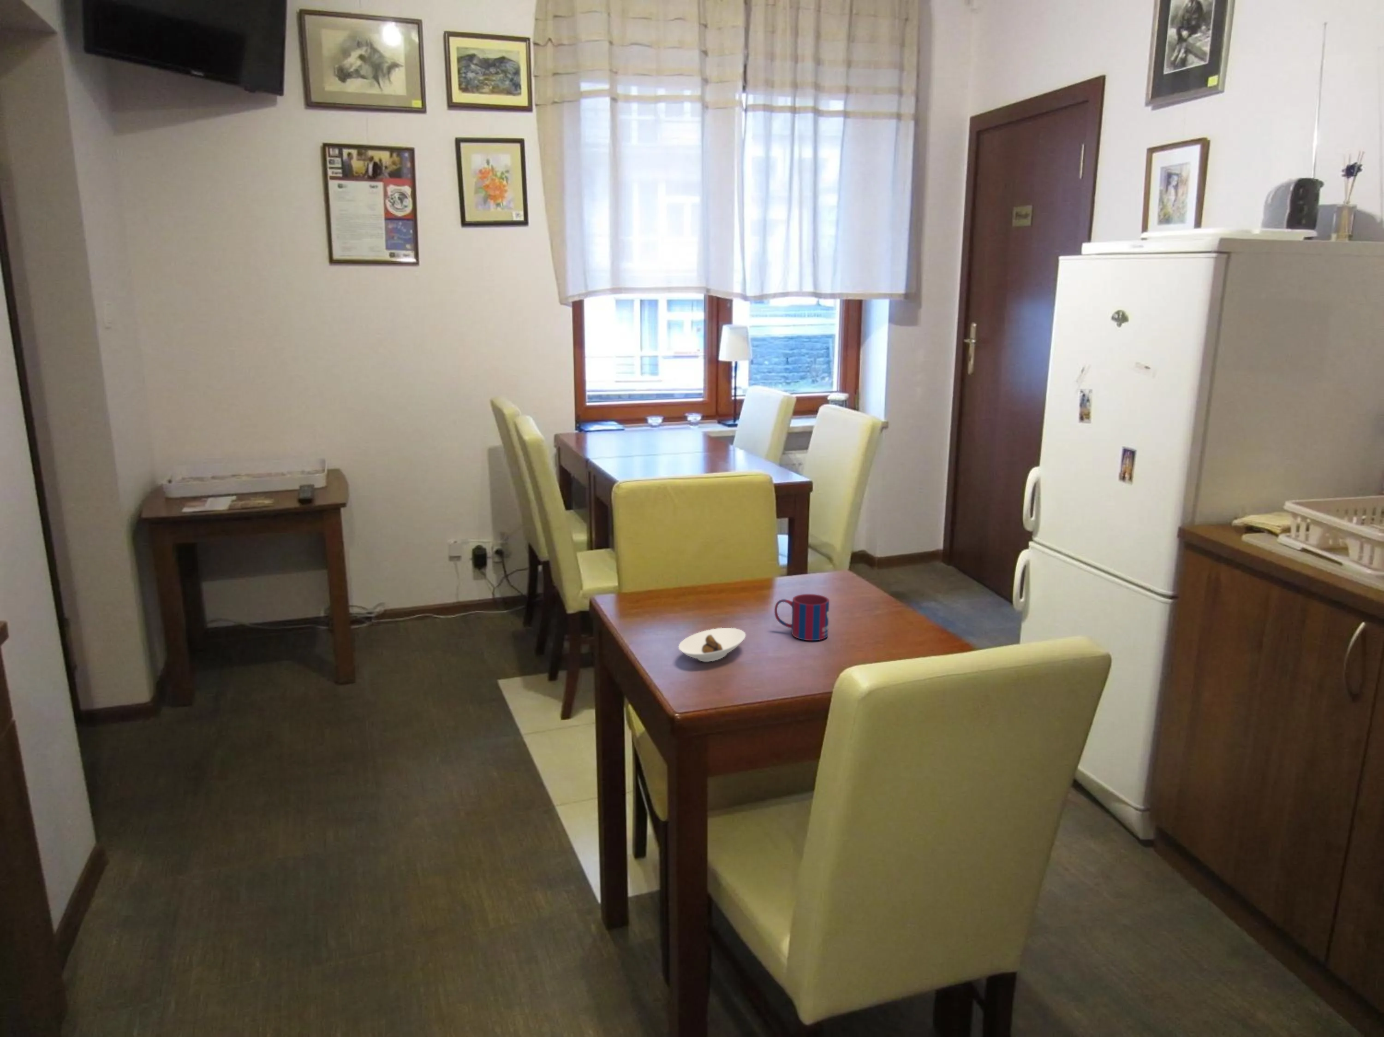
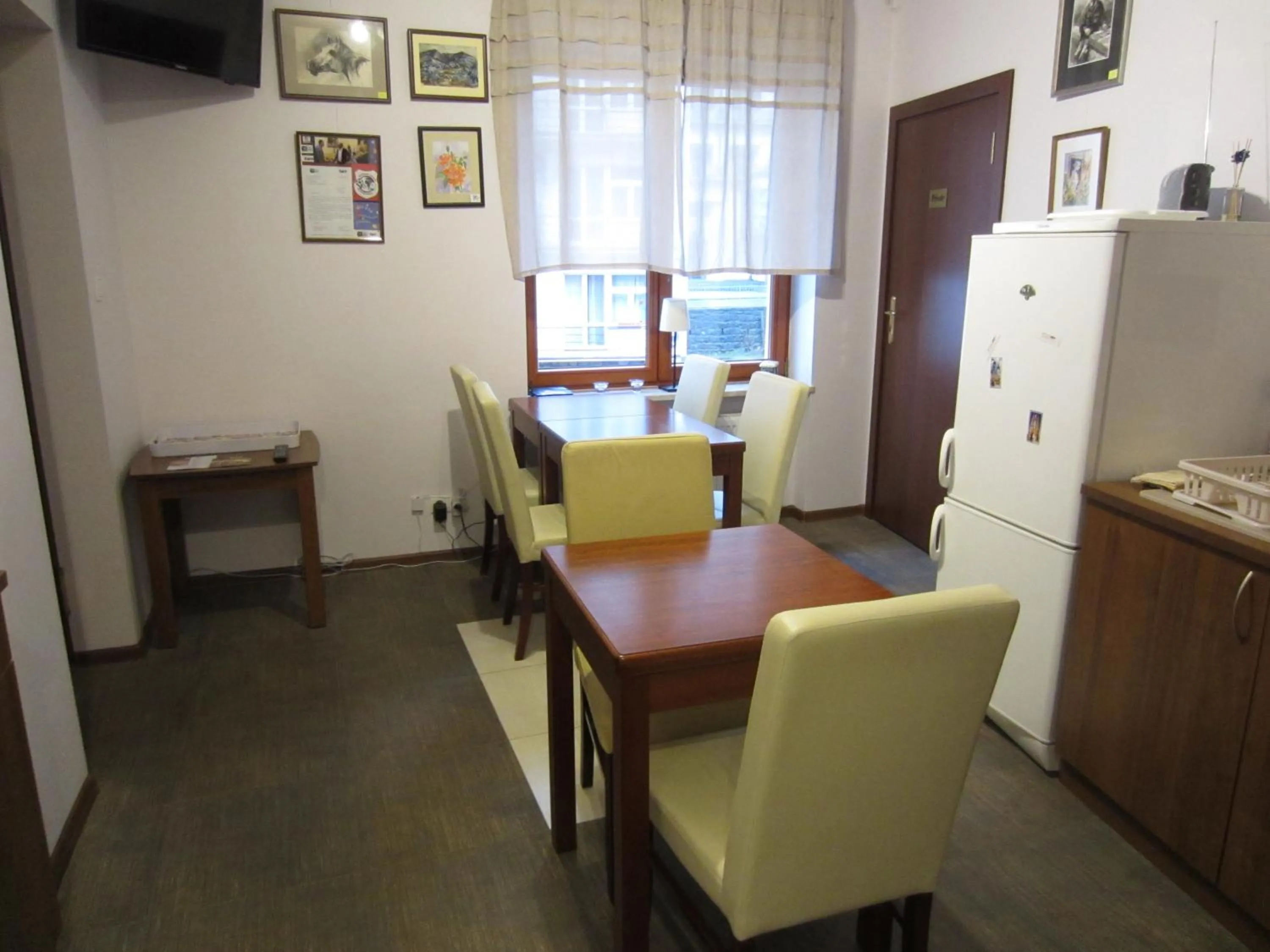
- mug (801, 615)
- saucer (713, 646)
